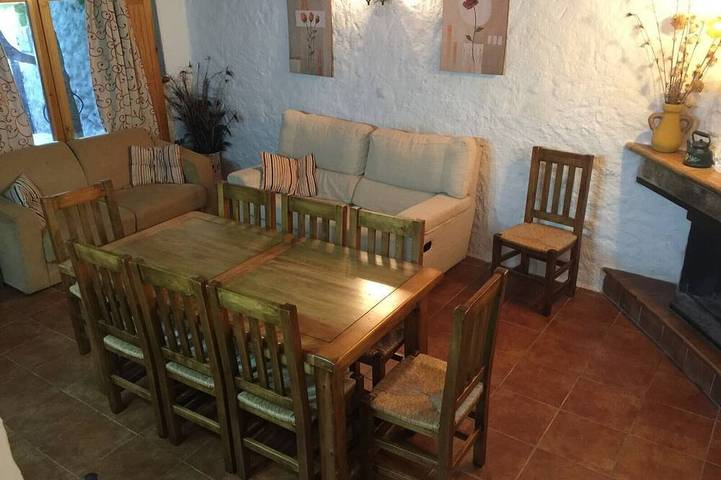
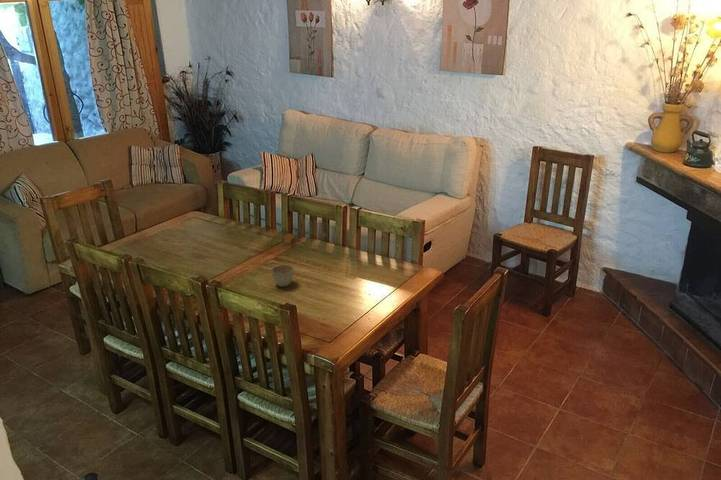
+ flower pot (283, 276)
